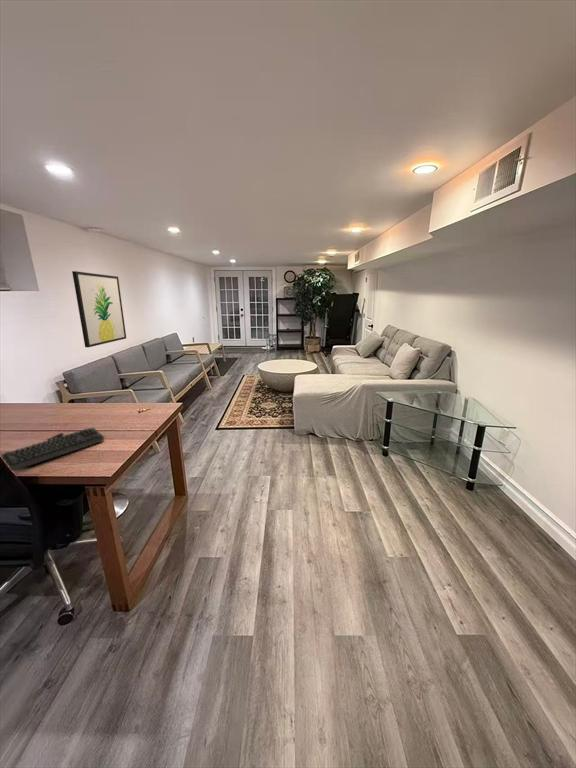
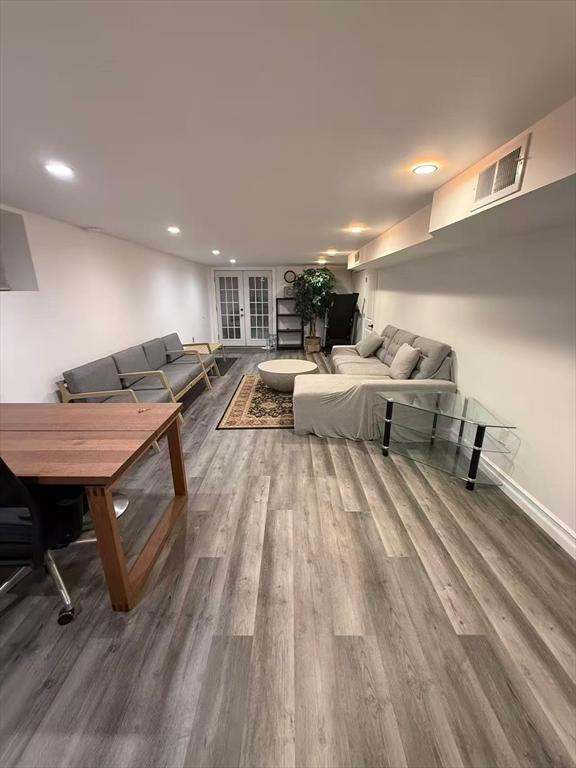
- wall art (102, 309)
- keyboard (54, 444)
